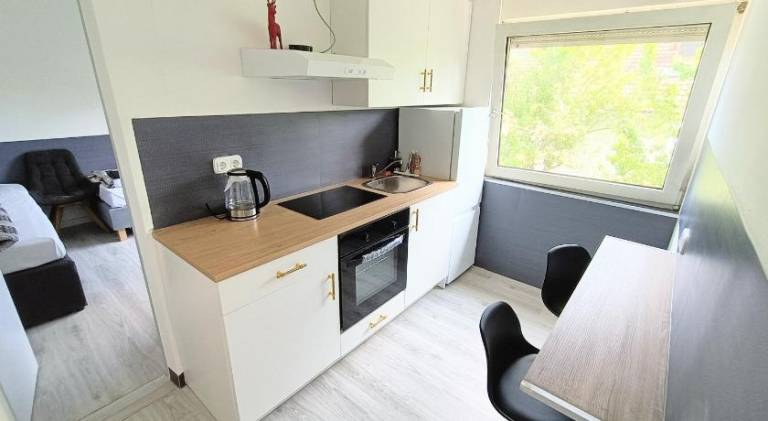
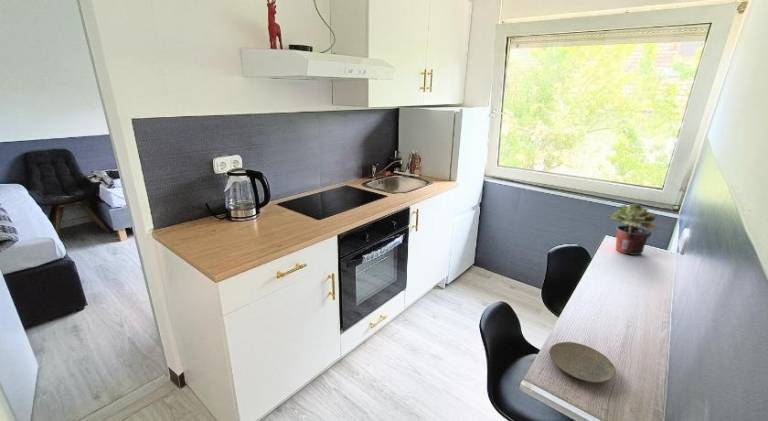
+ potted plant (630, 227)
+ plate (580, 363)
